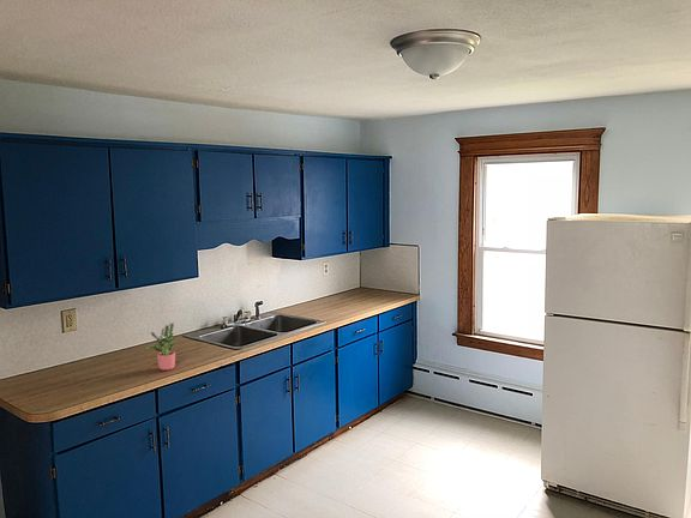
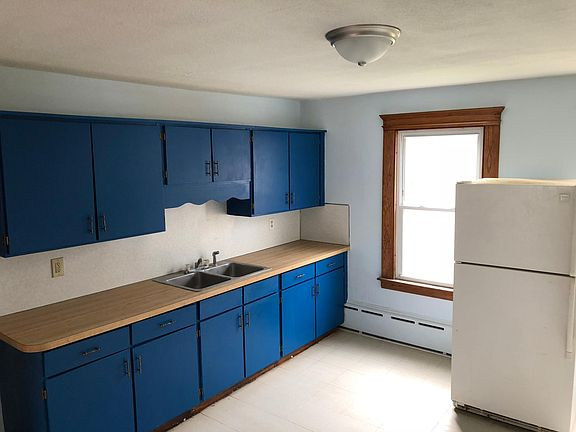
- potted plant (157, 345)
